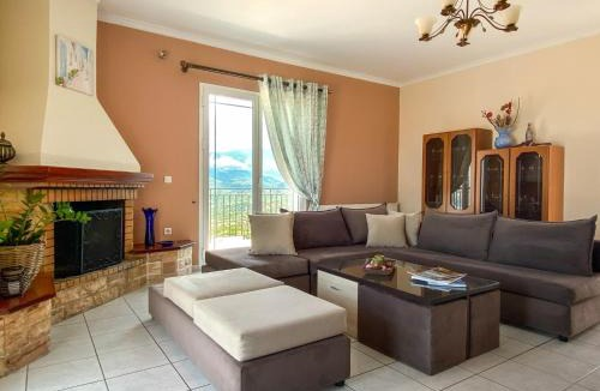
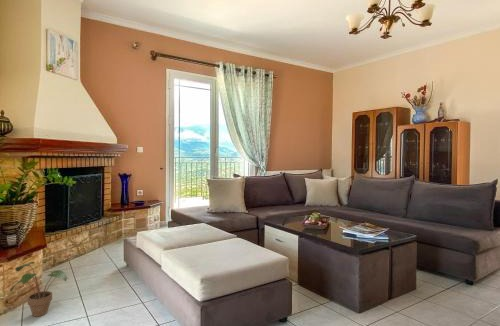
+ potted plant (38, 288)
